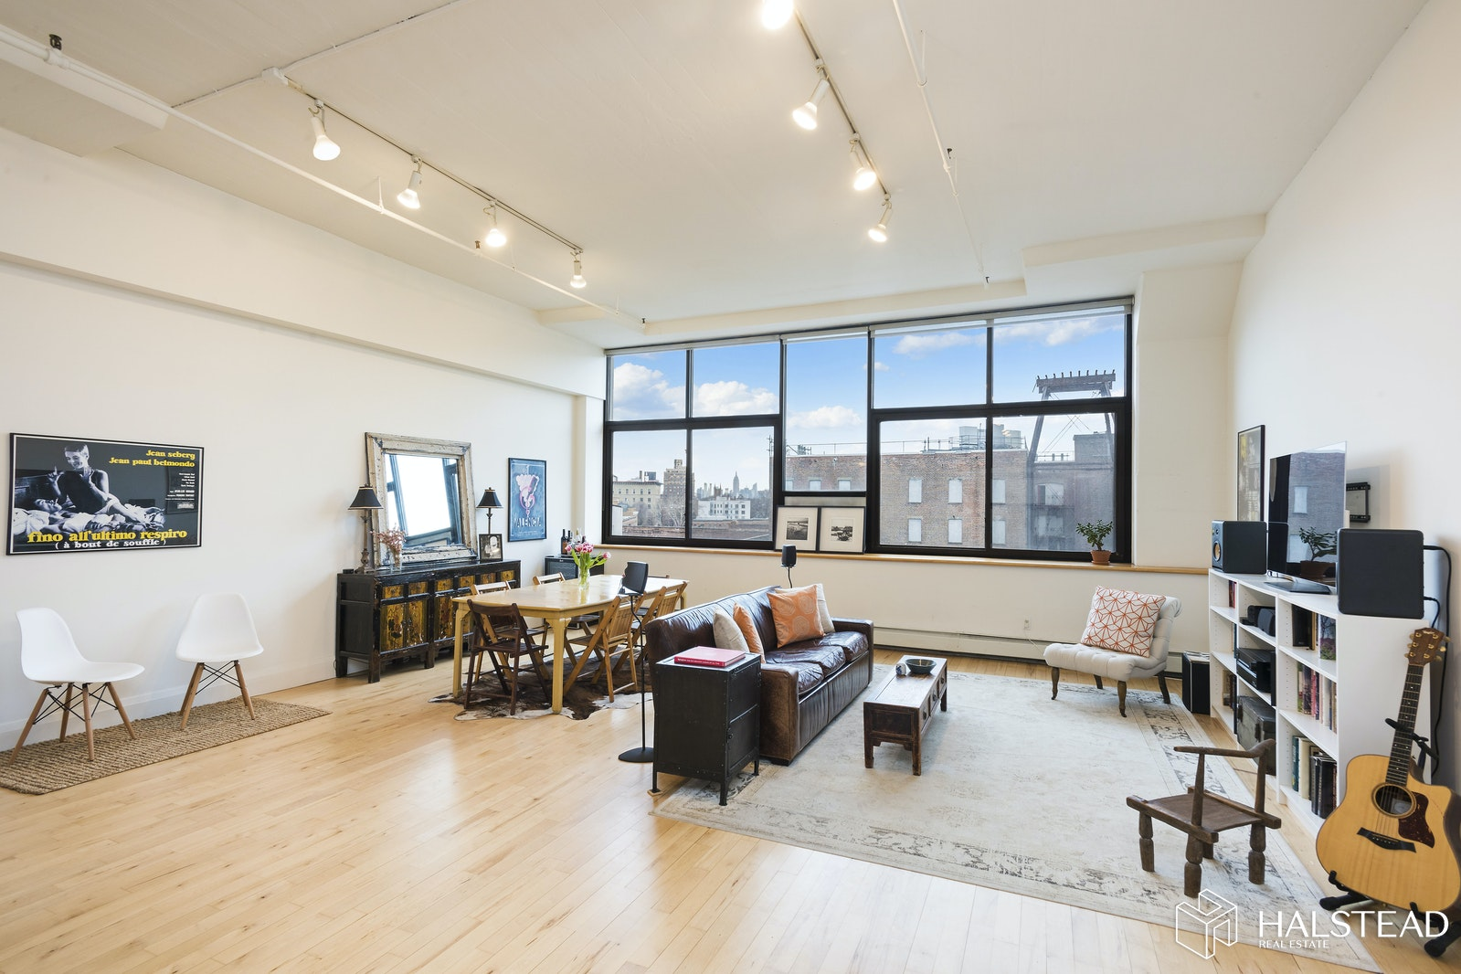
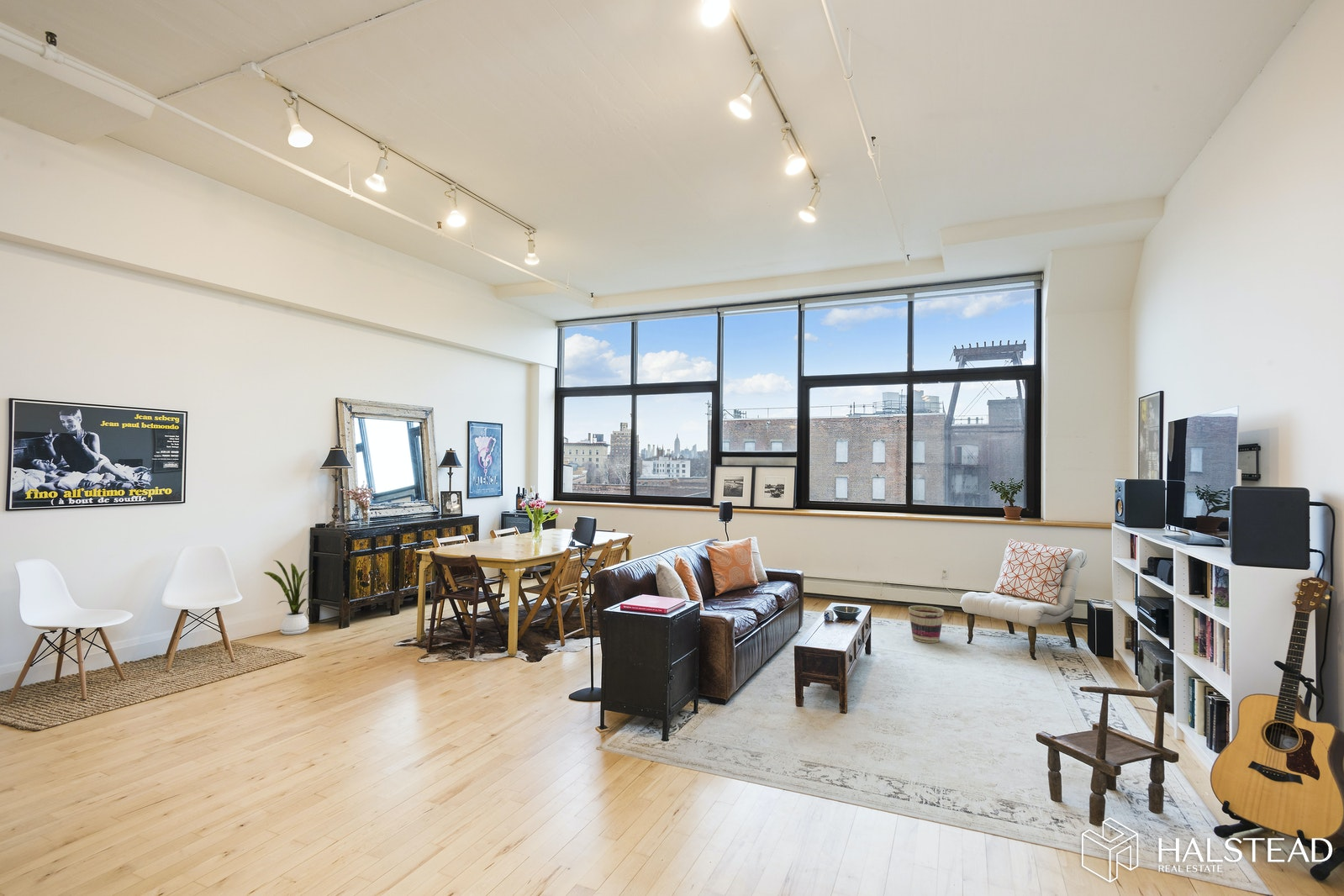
+ house plant (292, 594)
+ basket (925, 624)
